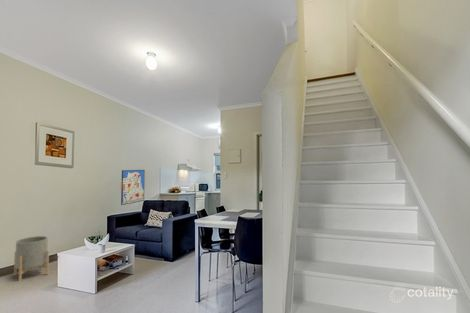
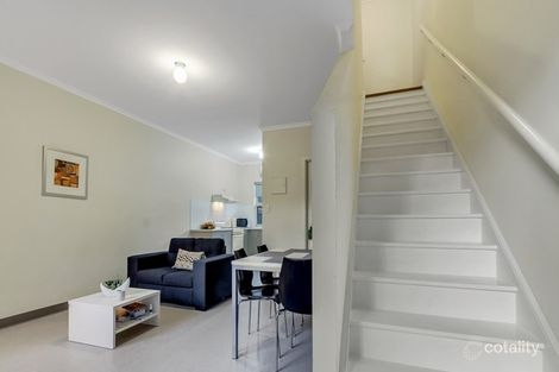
- wall art (133, 186)
- planter (31, 257)
